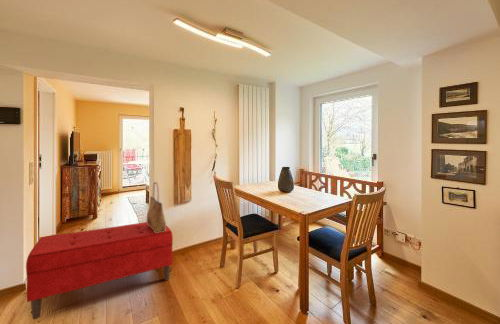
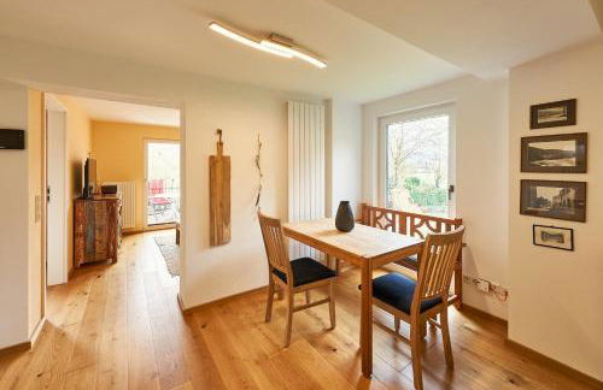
- bench (109, 259)
- tote bag (155, 205)
